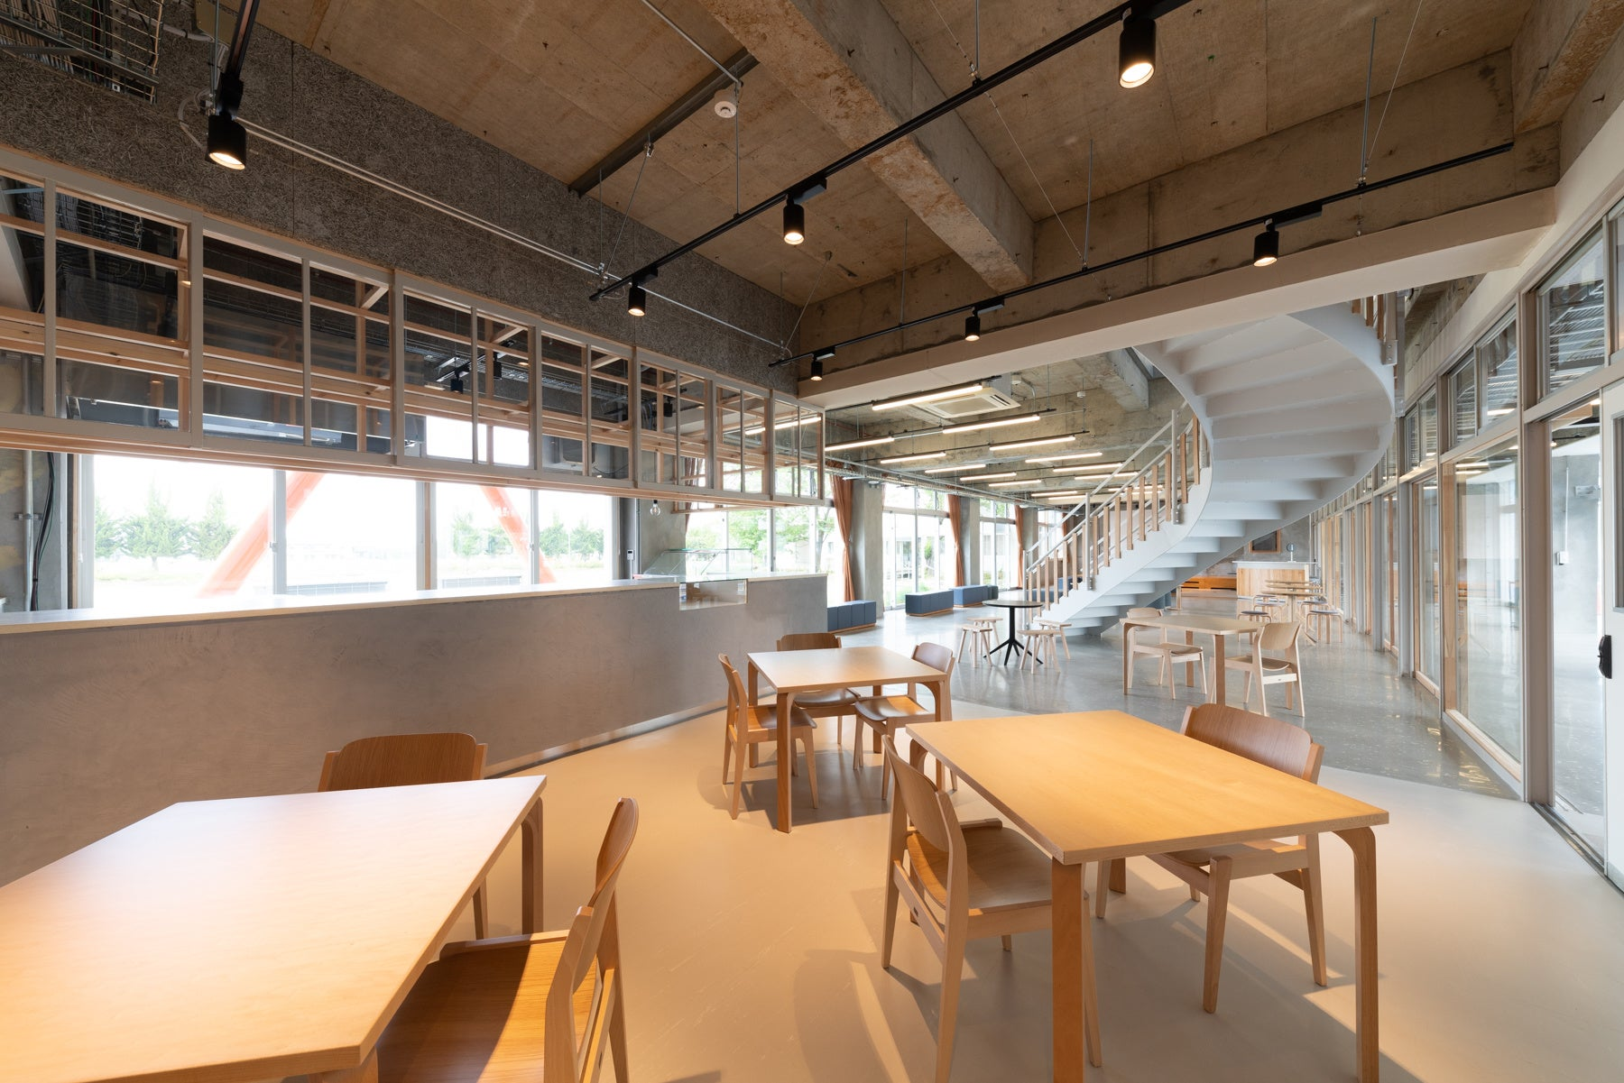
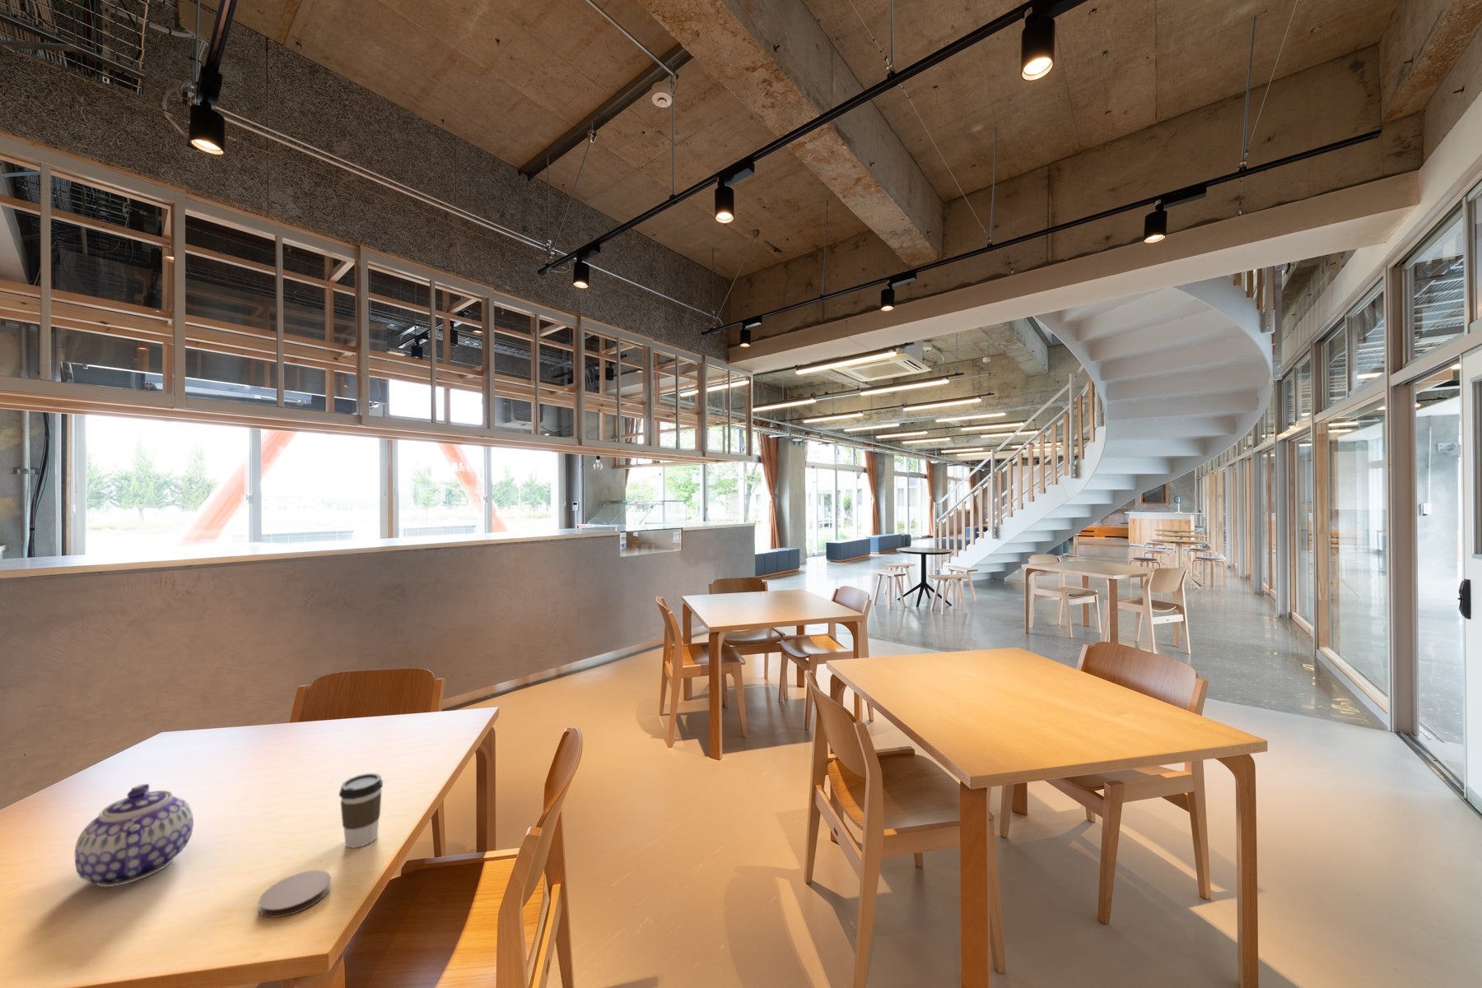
+ teapot (137, 828)
+ coffee cup (362, 810)
+ coaster (296, 892)
